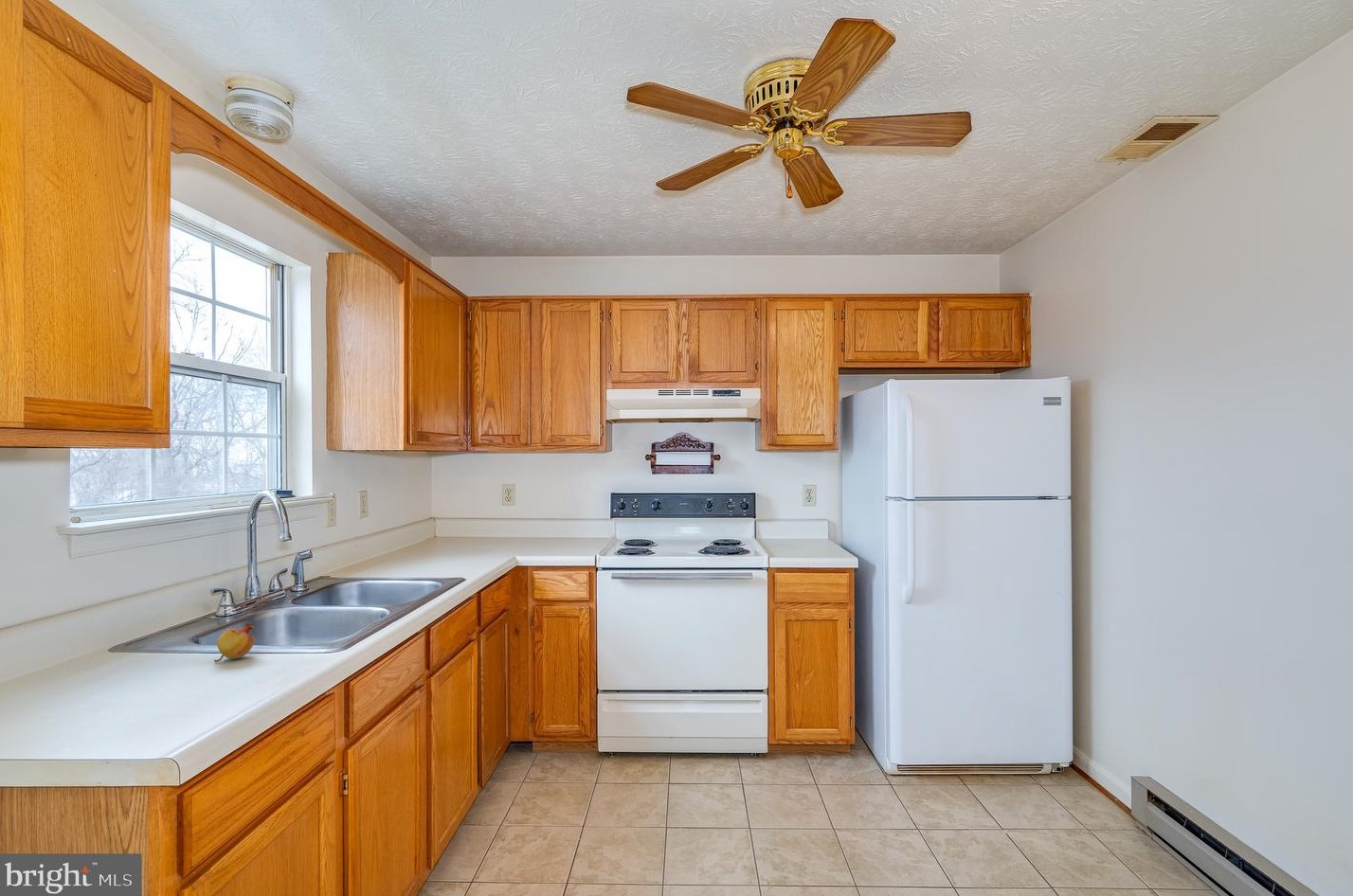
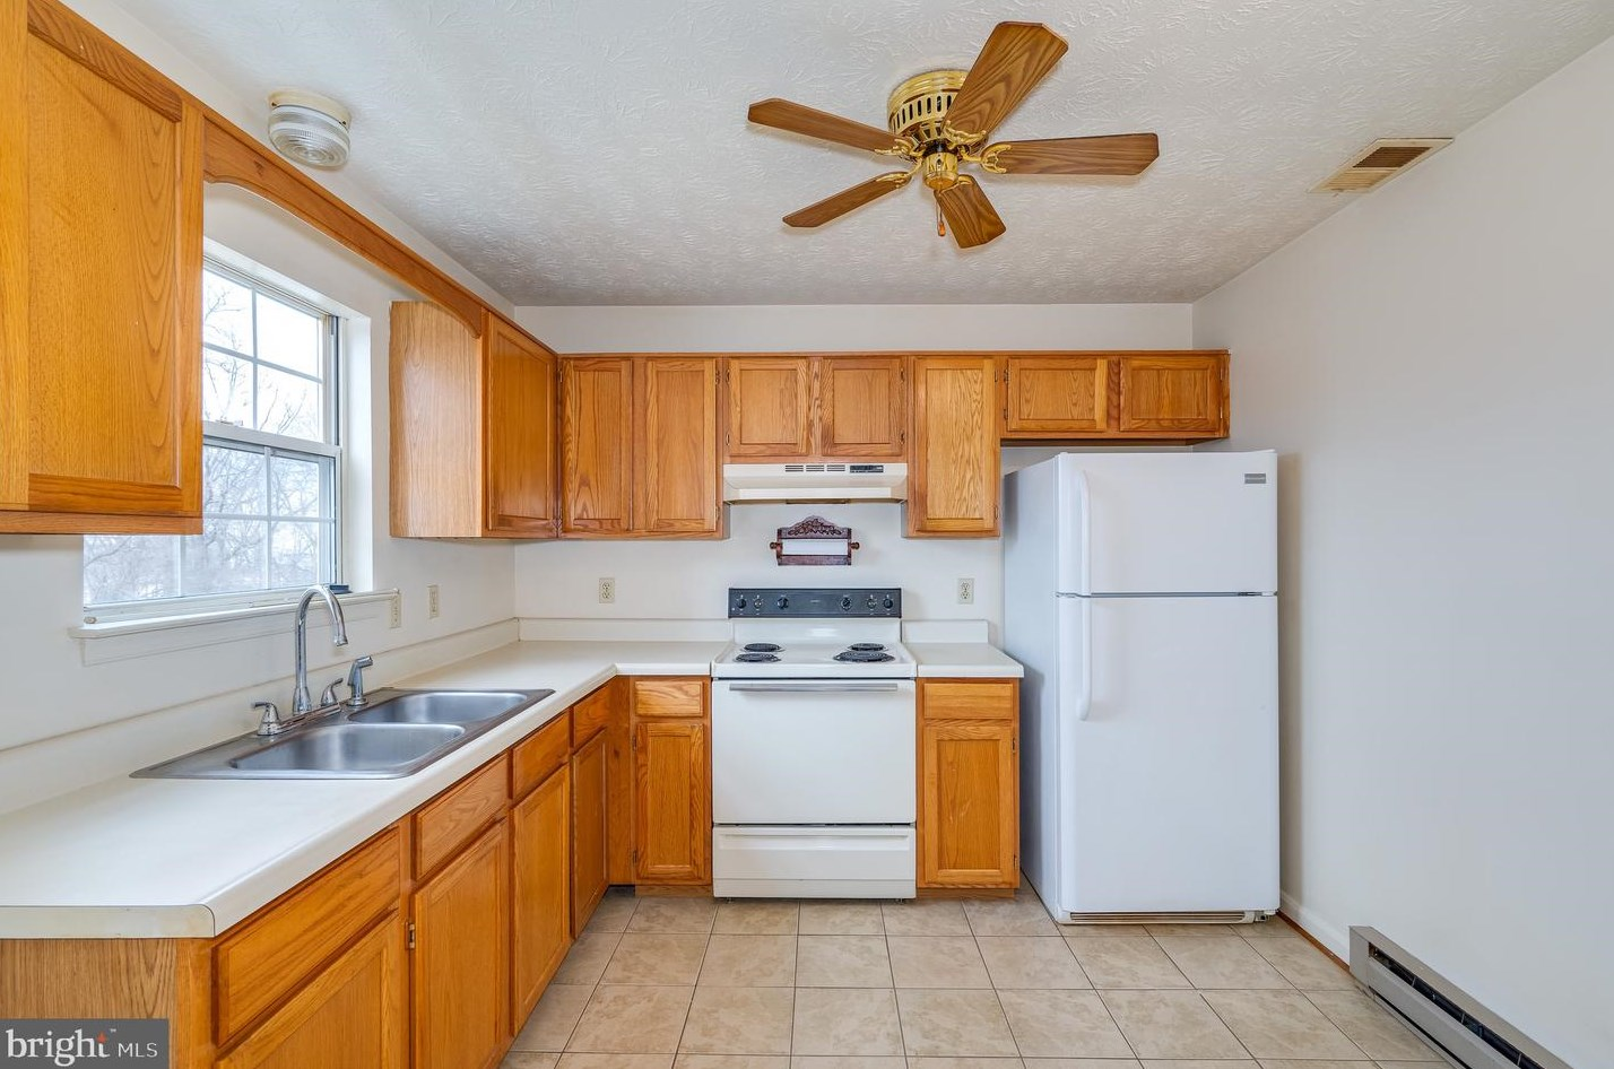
- fruit (236, 640)
